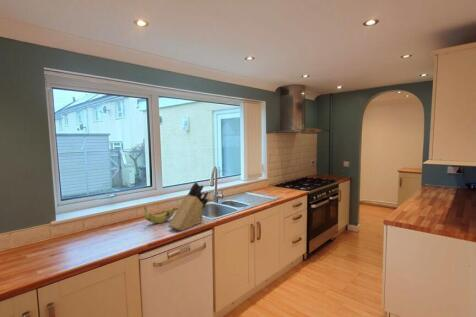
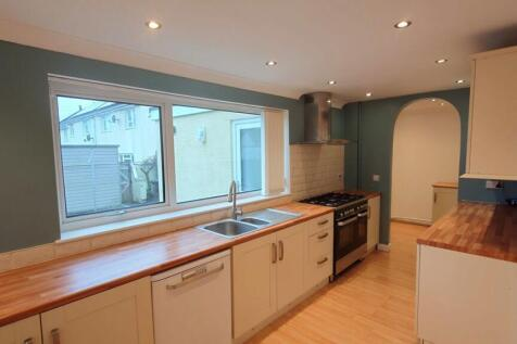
- banana (161, 213)
- knife block (189, 204)
